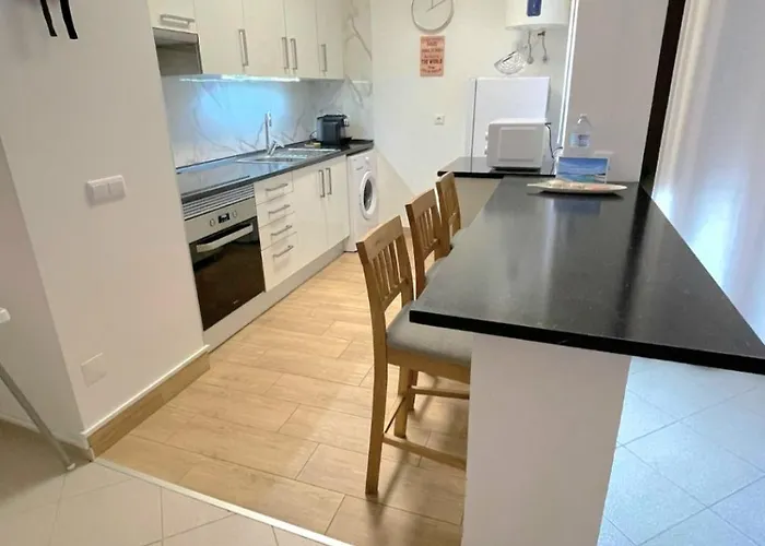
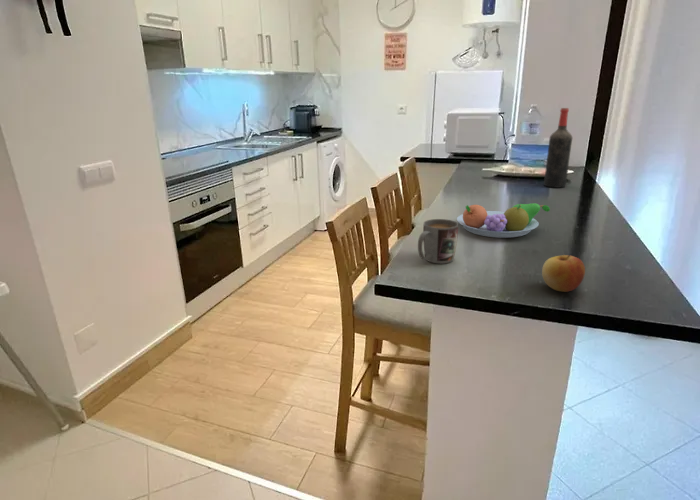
+ apple (563, 271)
+ wine bottle (559, 148)
+ mug (435, 242)
+ fruit bowl (500, 213)
